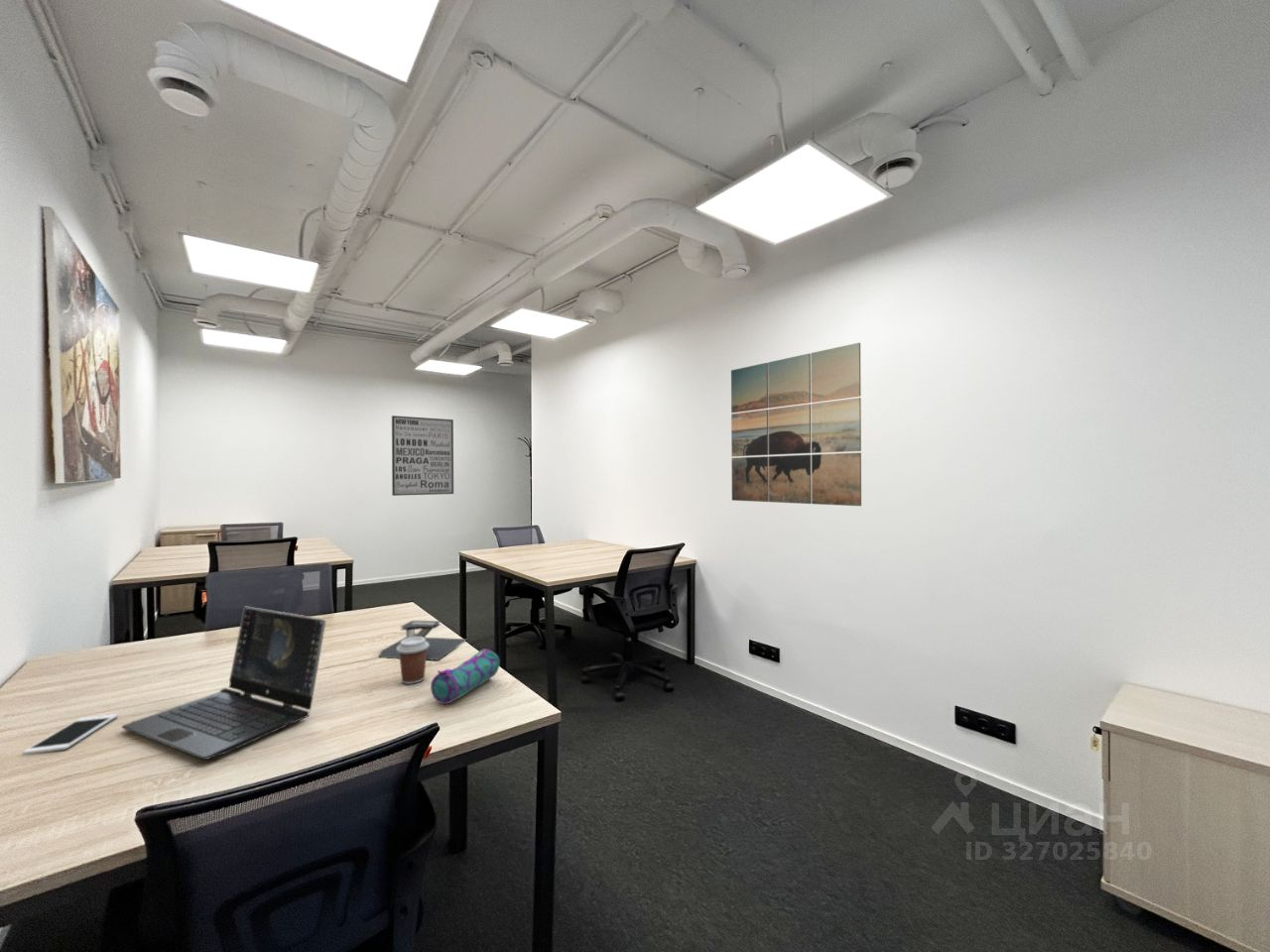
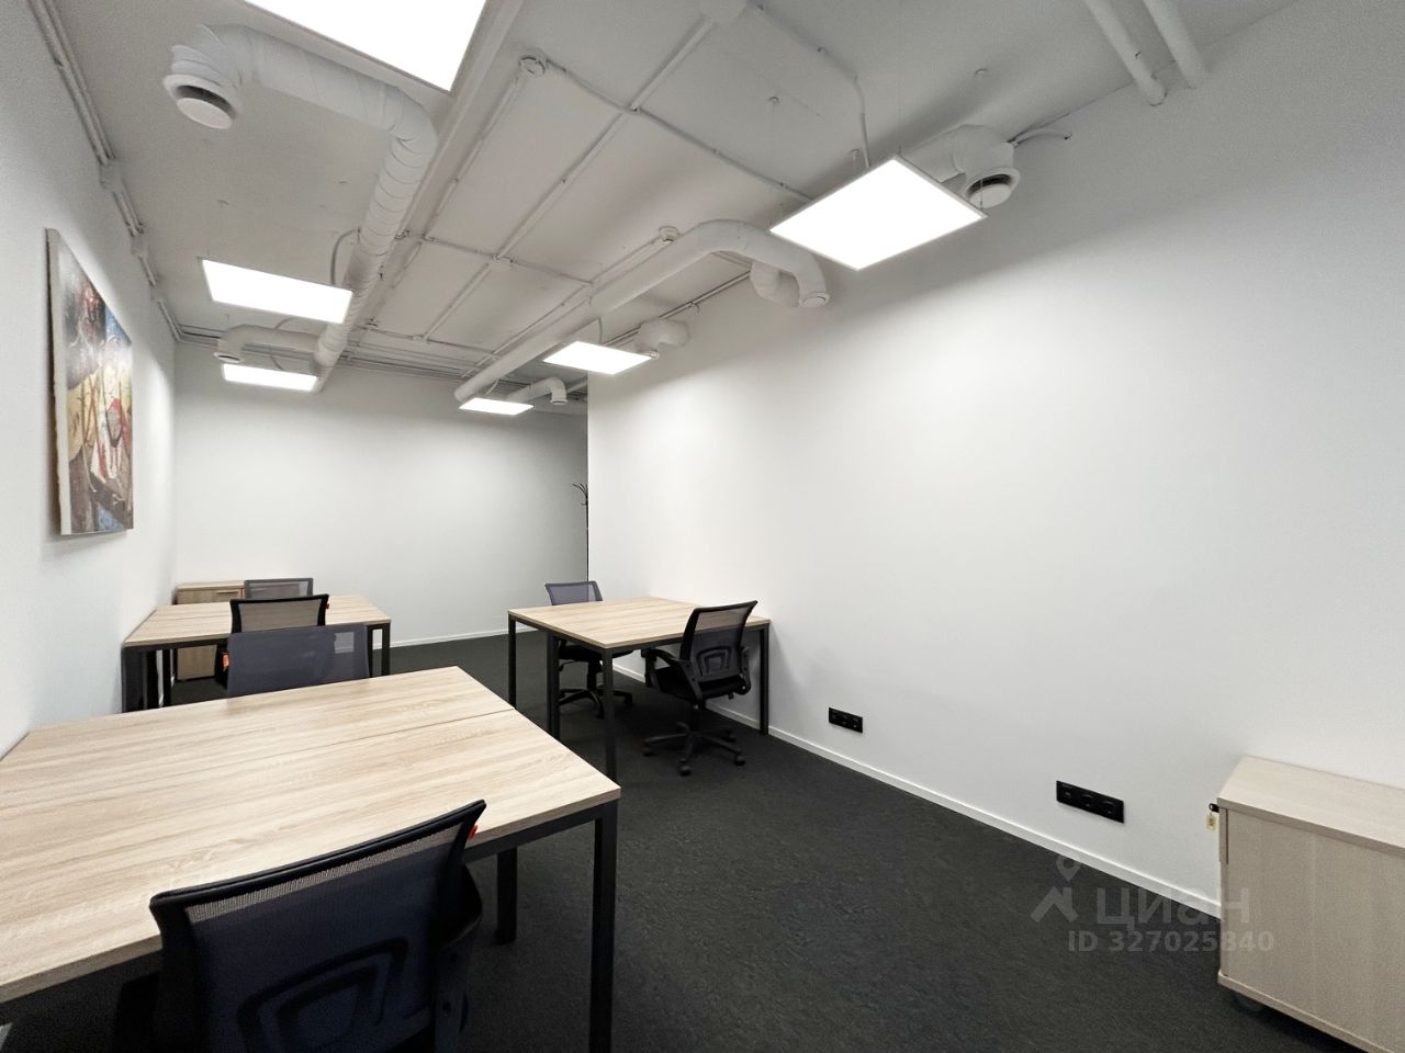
- cell phone (73, 732)
- wall art (424, 456)
- laptop (230, 673)
- pencil case (466, 673)
- architectural model (421, 636)
- wall art (789, 430)
- coffee cup (413, 659)
